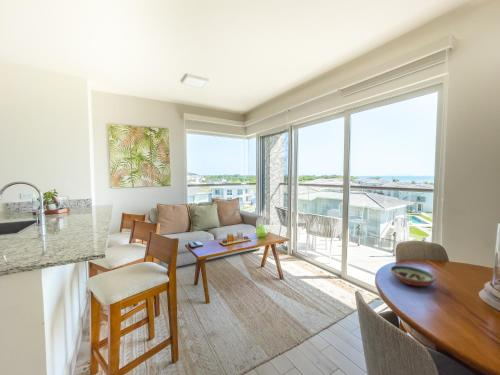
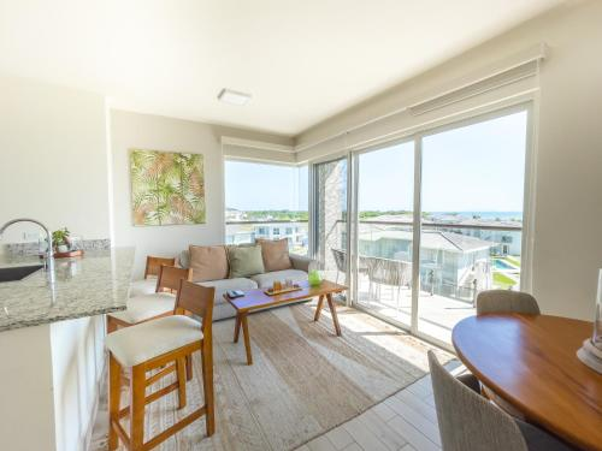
- decorative bowl (411, 277)
